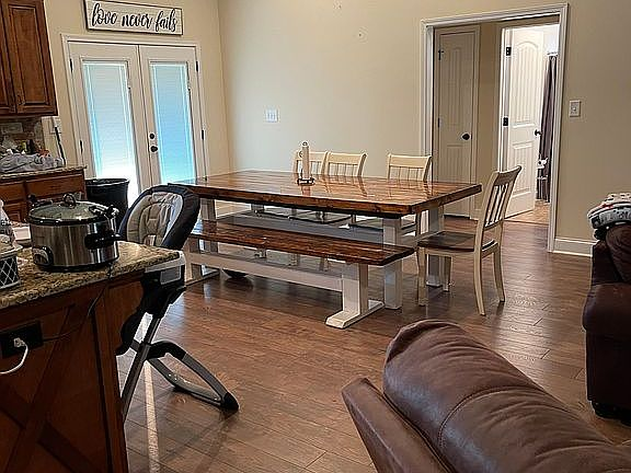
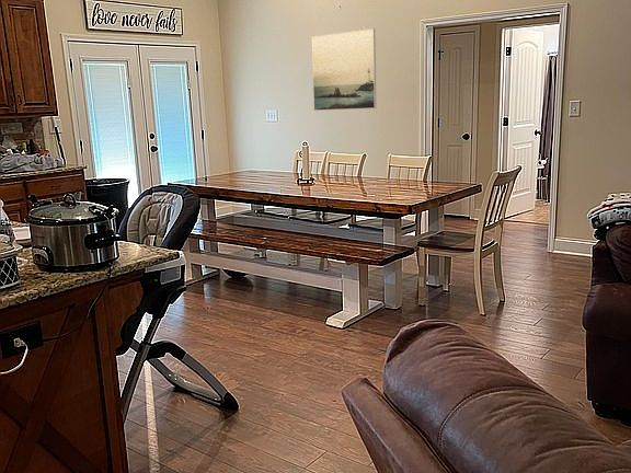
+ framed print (343, 71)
